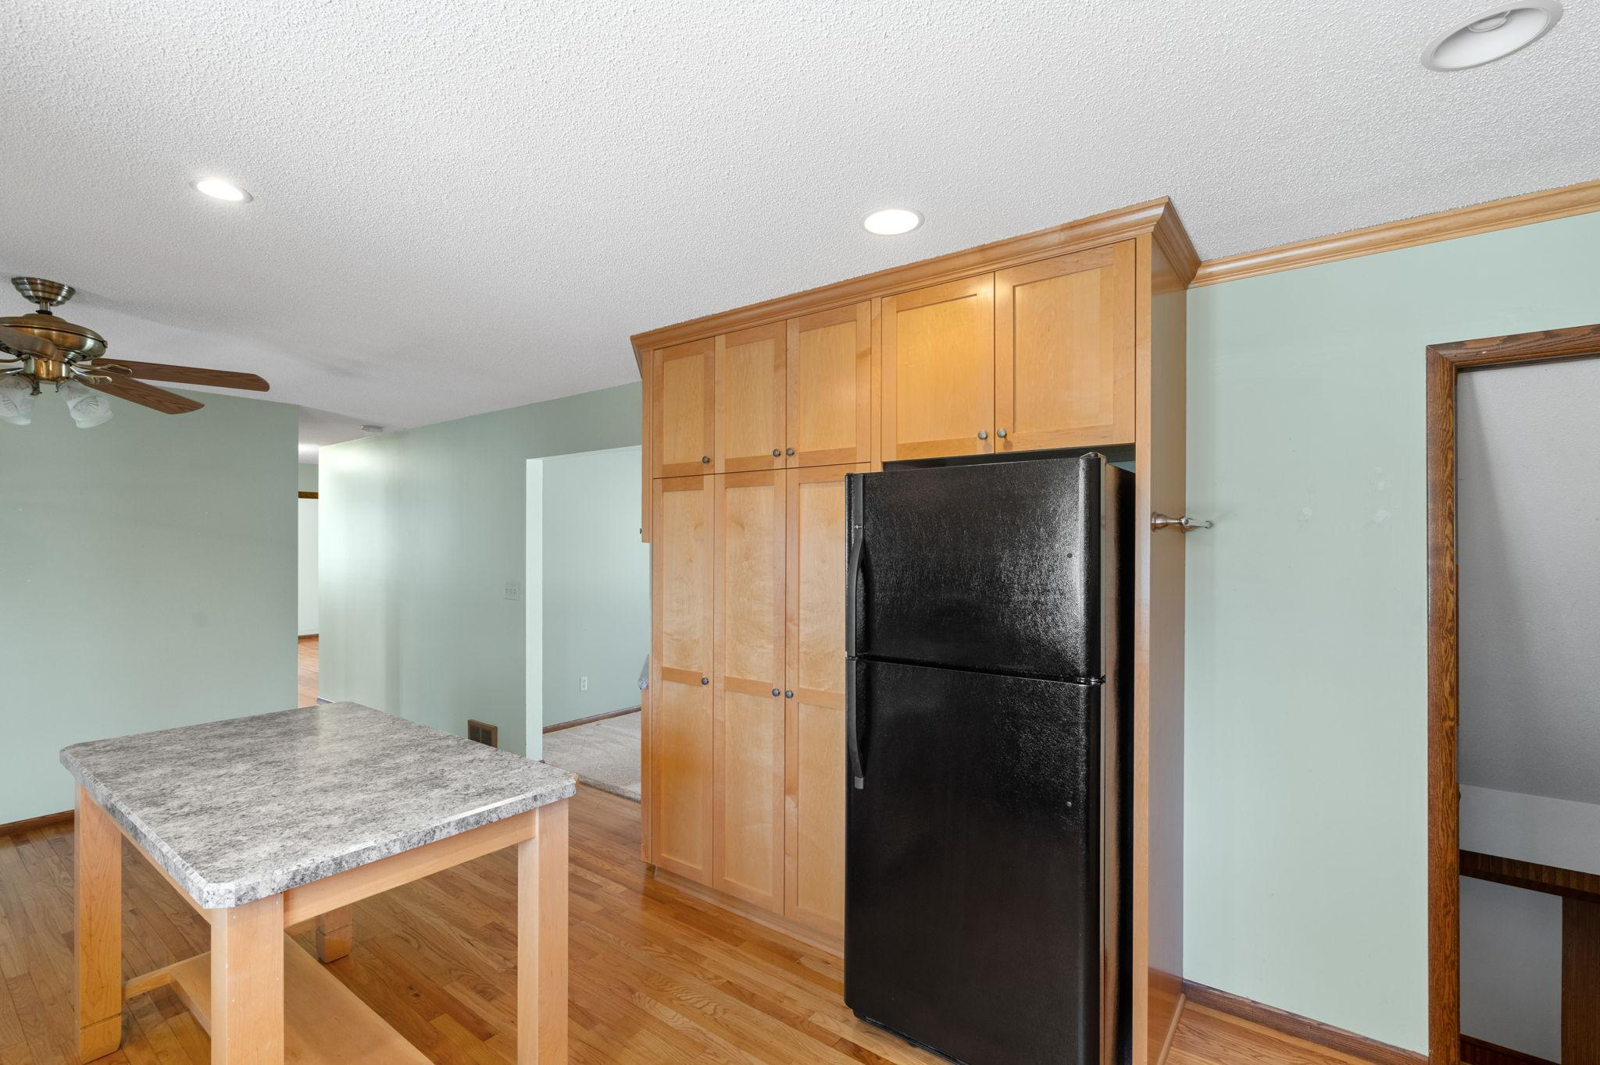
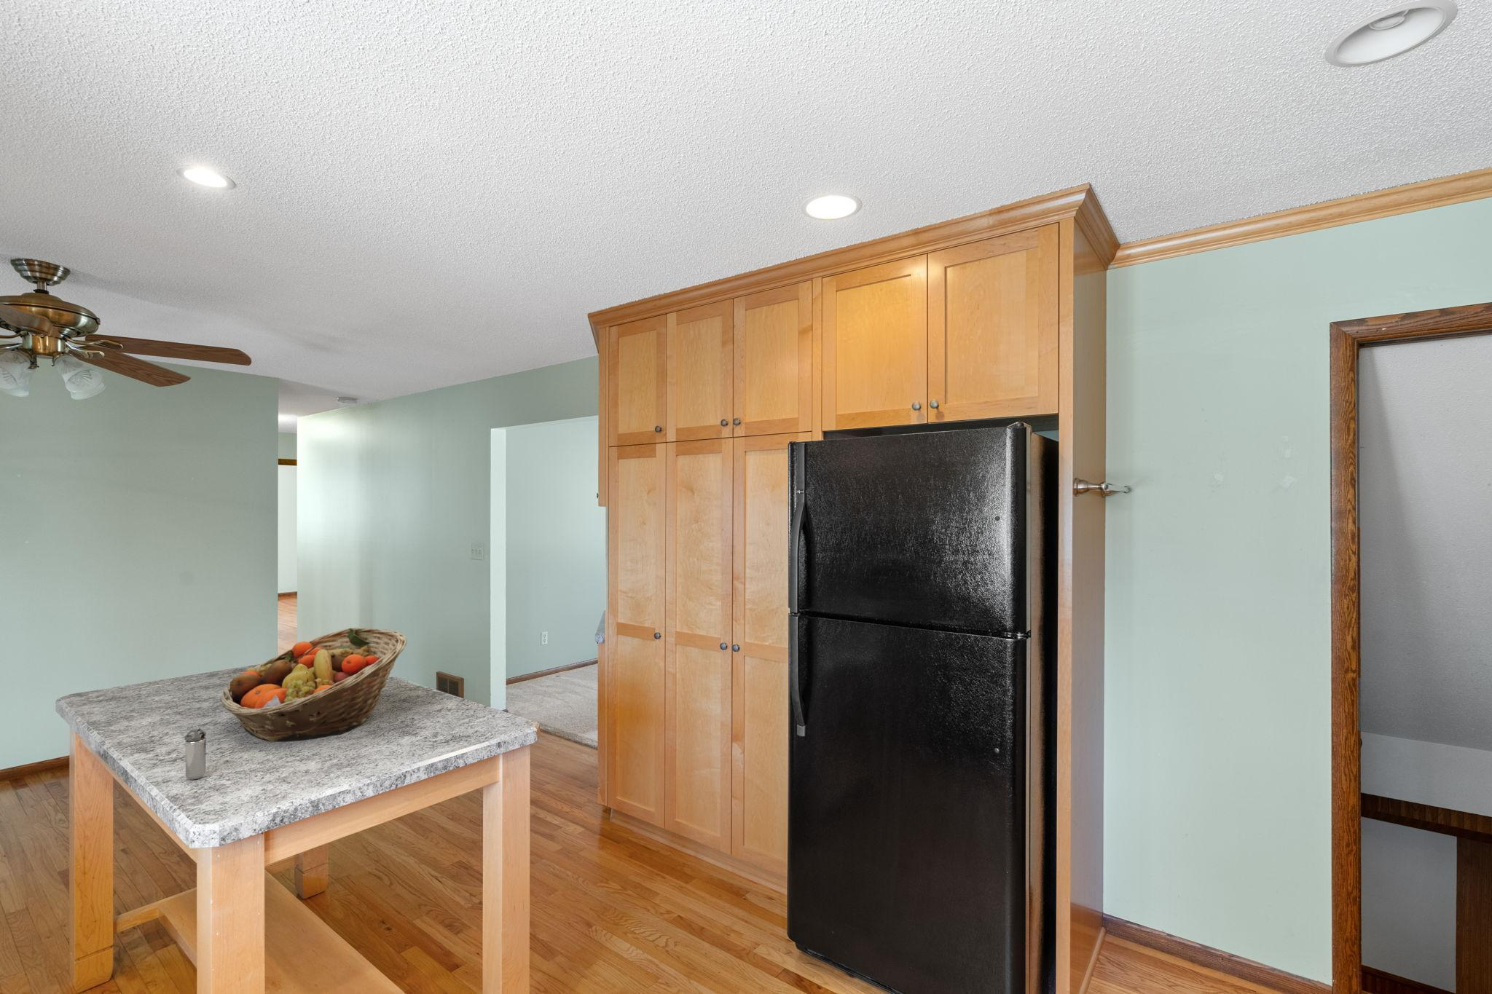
+ fruit basket (318, 679)
+ shaker (195, 753)
